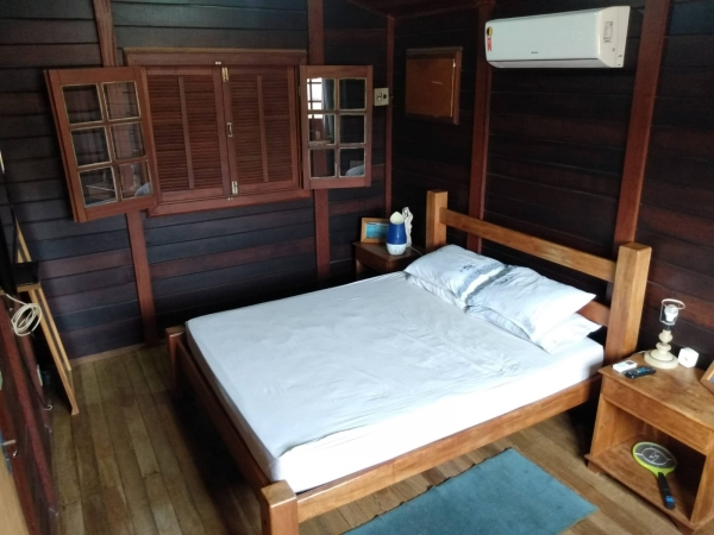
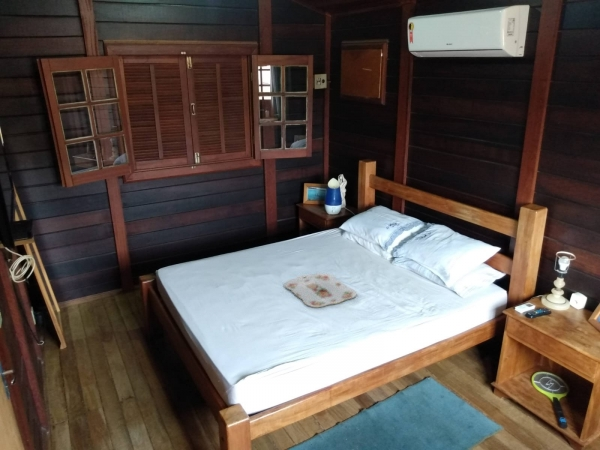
+ serving tray (319, 289)
